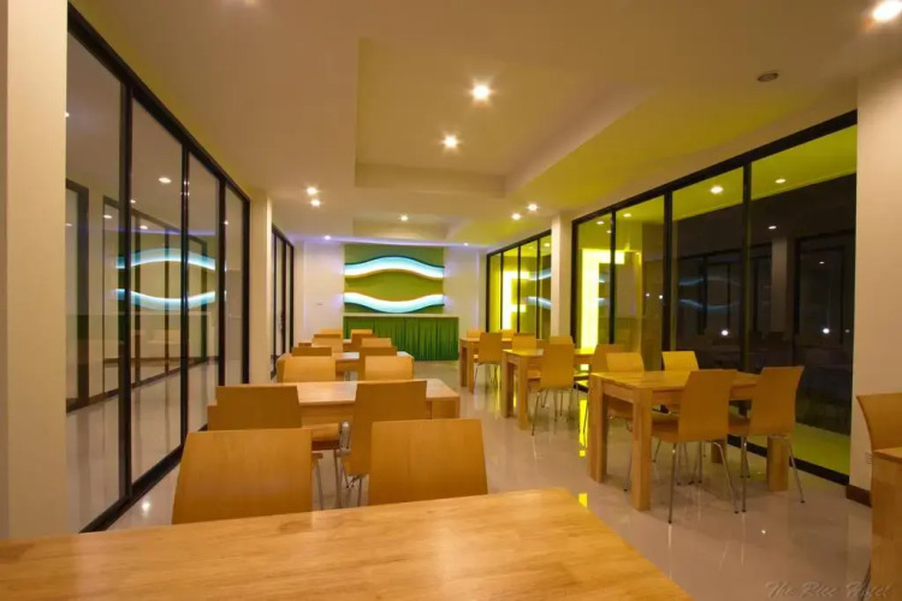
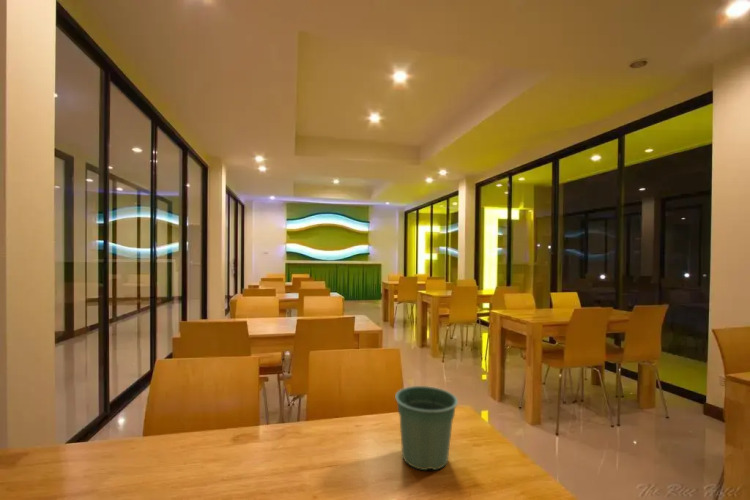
+ flower pot (425, 427)
